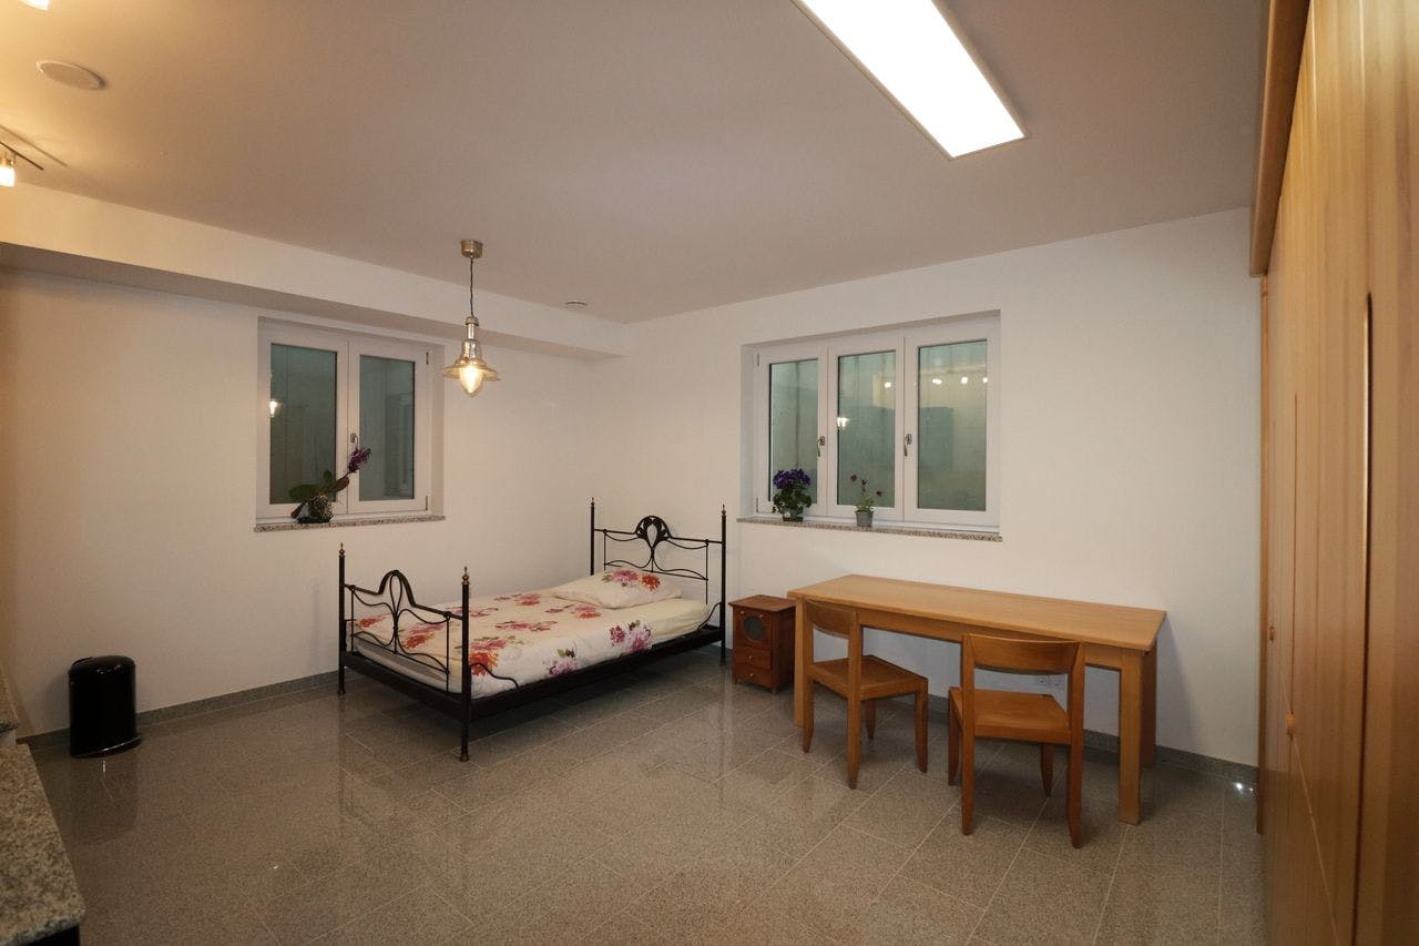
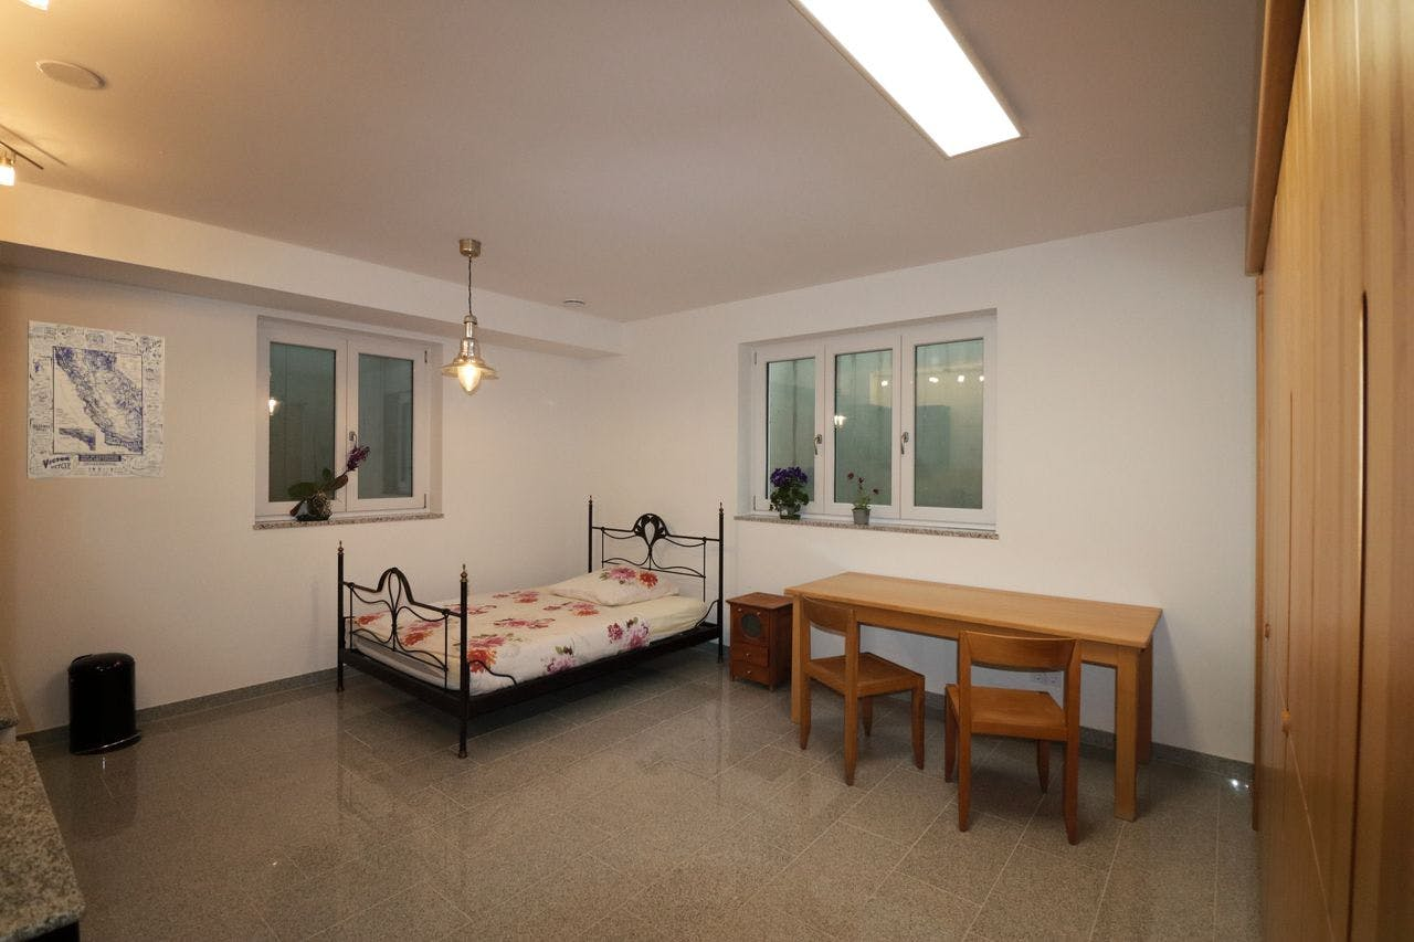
+ wall art (98, 403)
